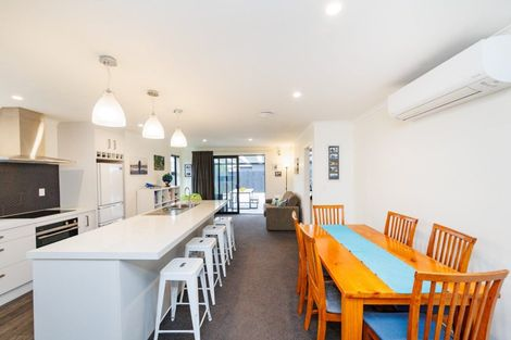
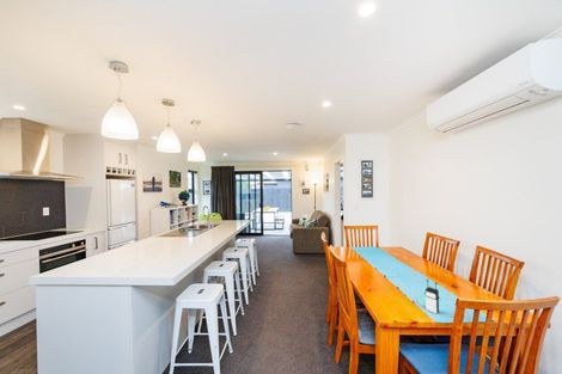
+ radio (432, 295)
